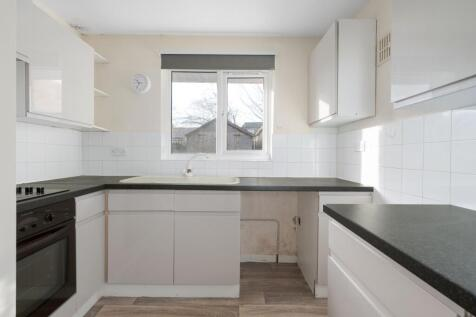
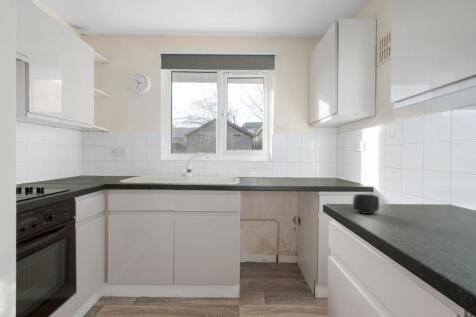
+ mug (364, 204)
